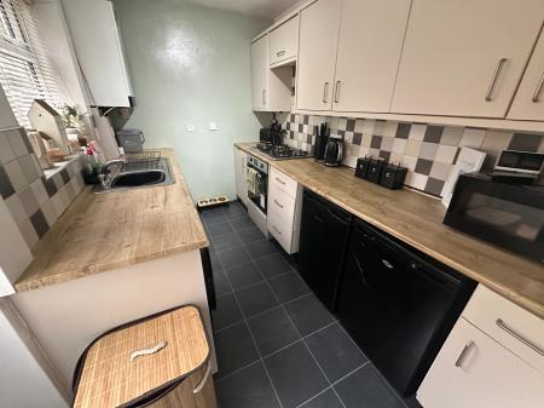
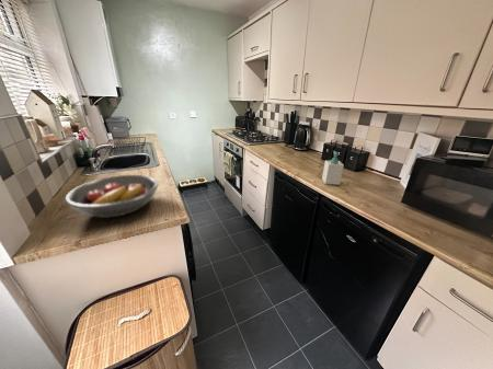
+ fruit bowl (117, 195)
+ soap bottle (333, 168)
